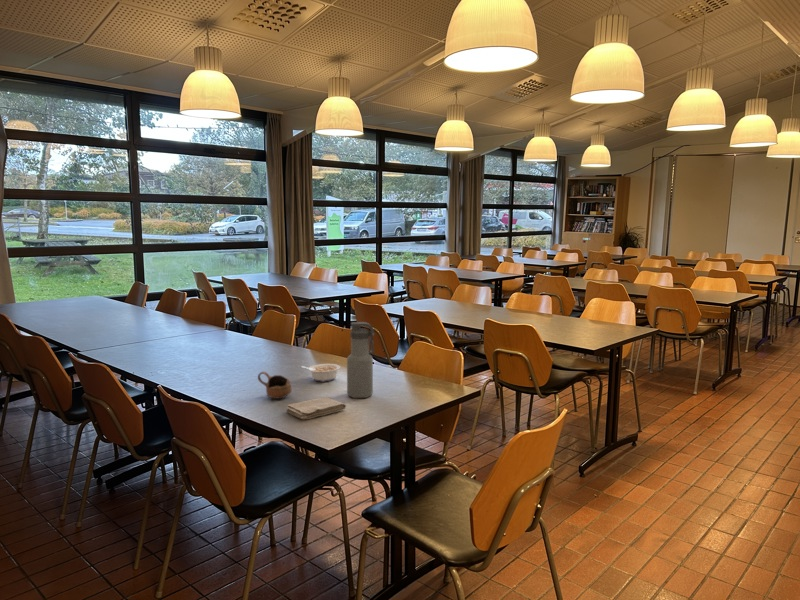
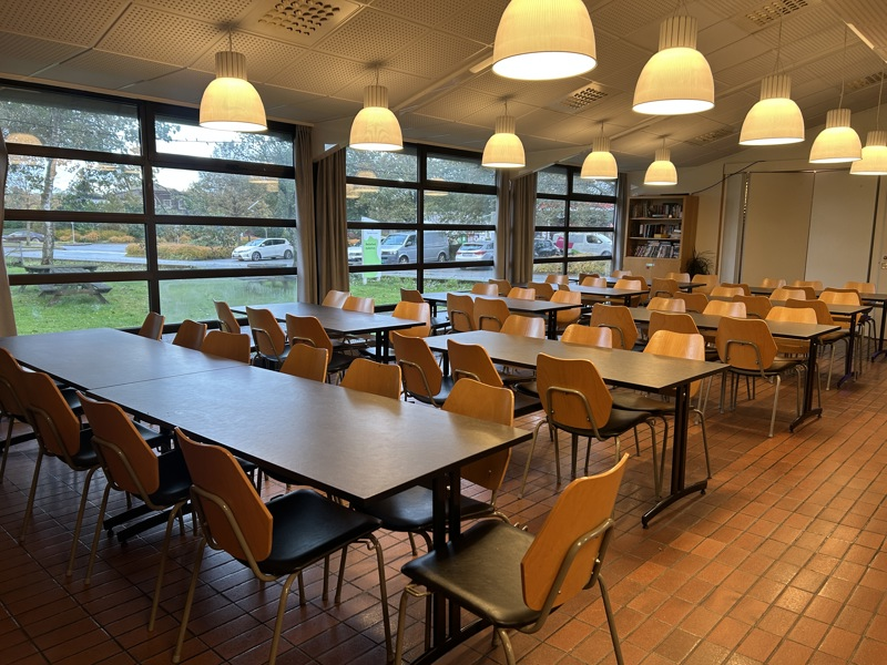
- water bottle (360, 359)
- washcloth (315, 407)
- cup (276, 383)
- legume (323, 372)
